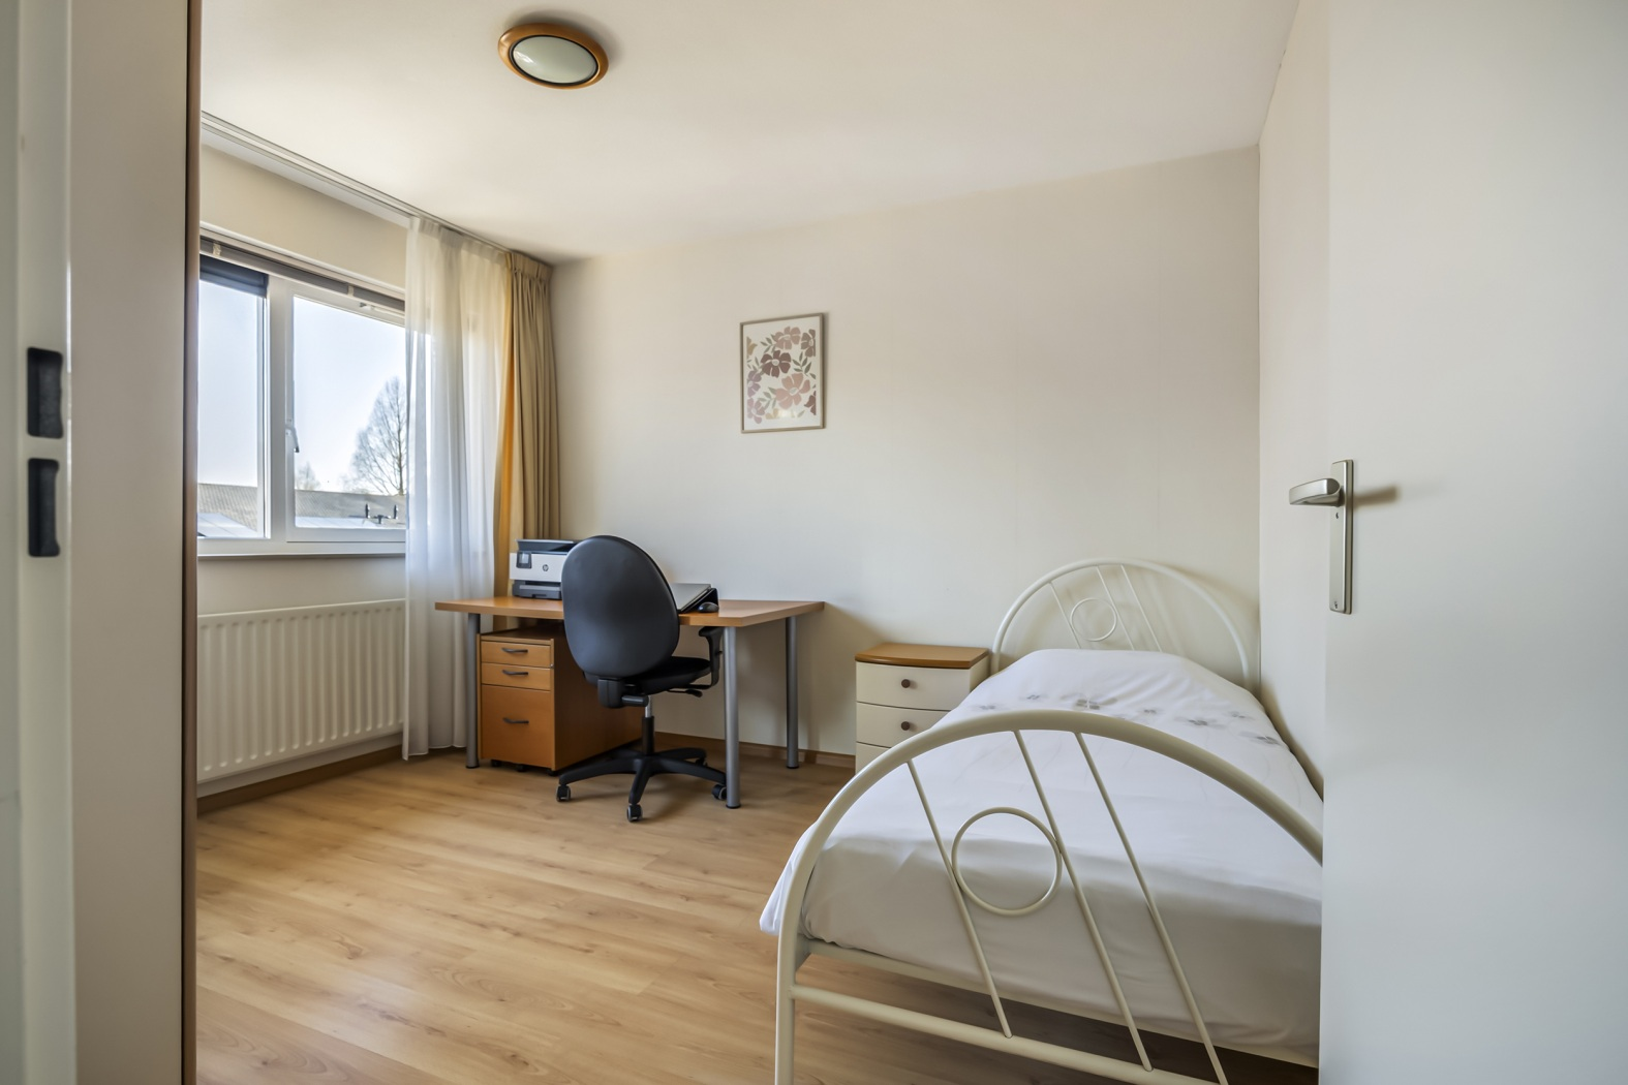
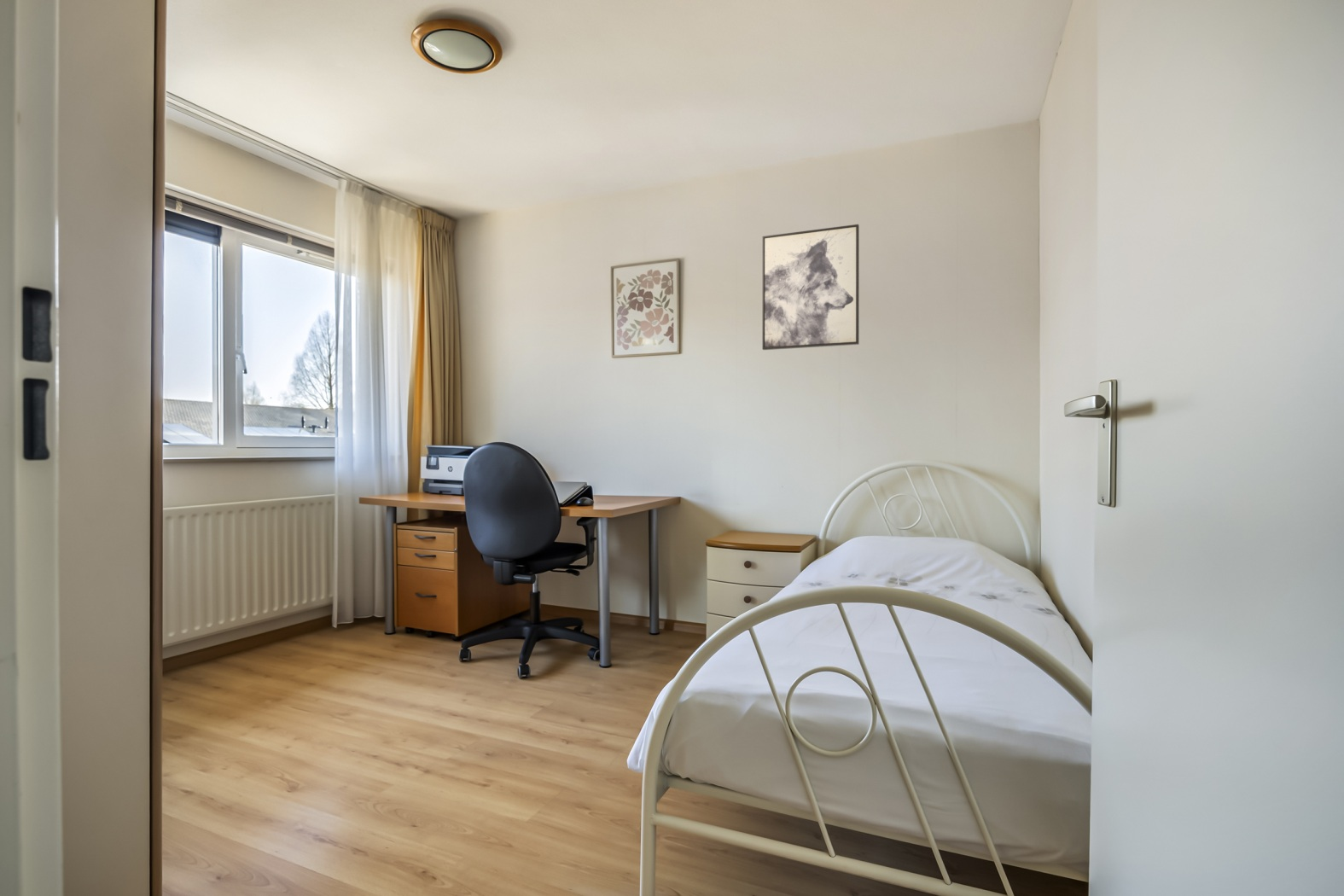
+ wall art (809, 288)
